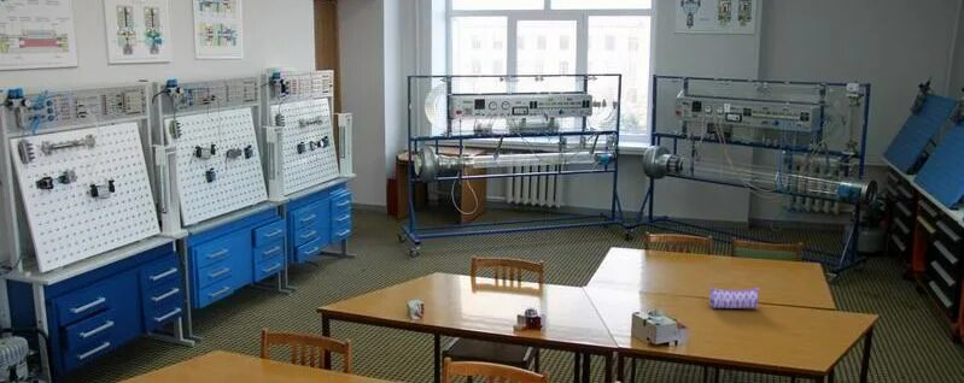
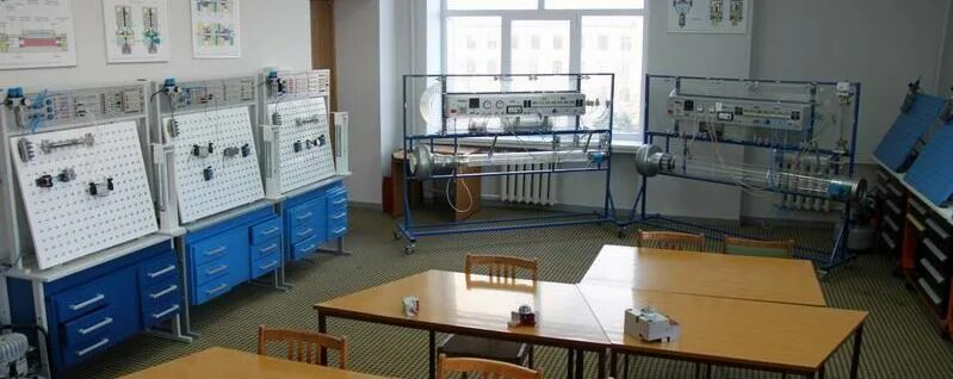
- pencil case (732, 297)
